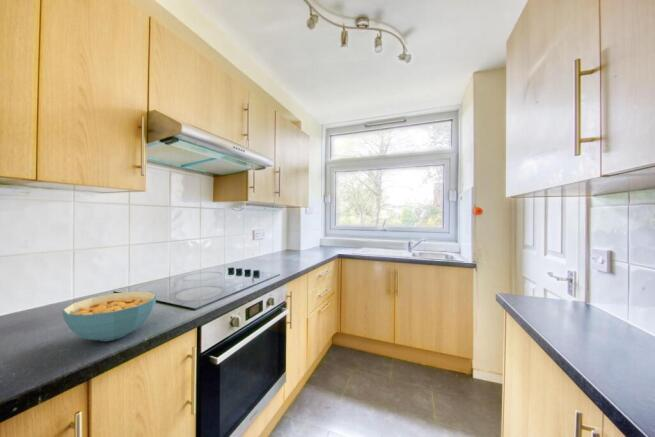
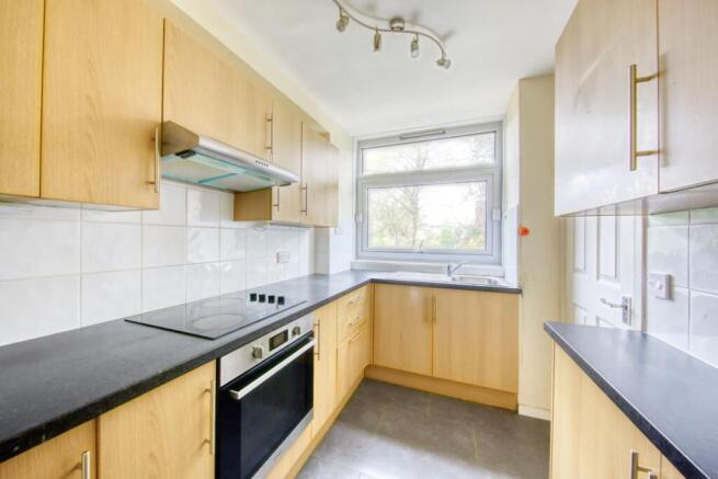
- cereal bowl (113, 318)
